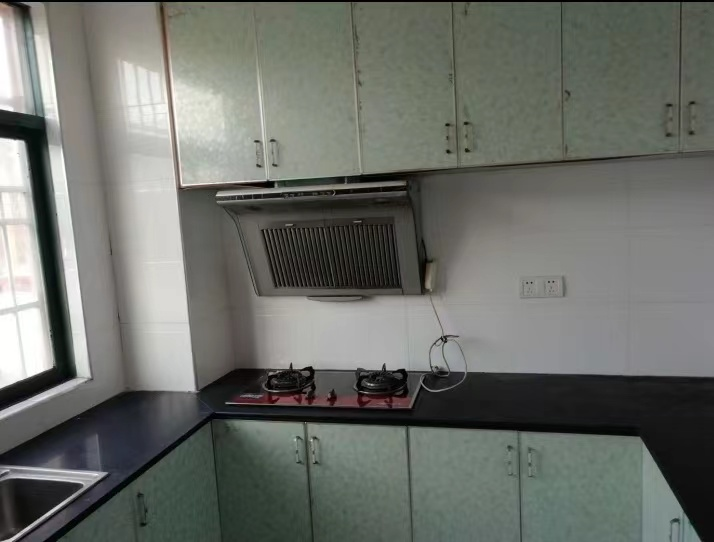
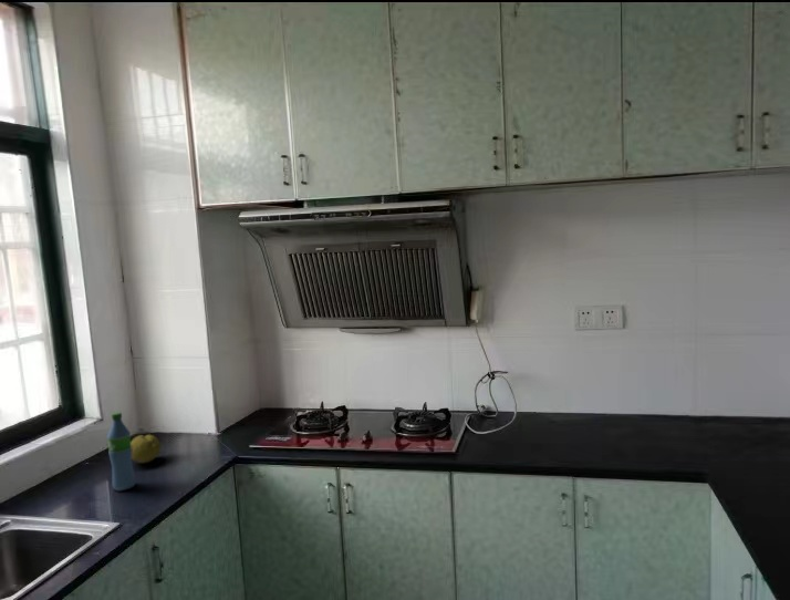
+ water bottle (119, 449)
+ fruit (144, 449)
